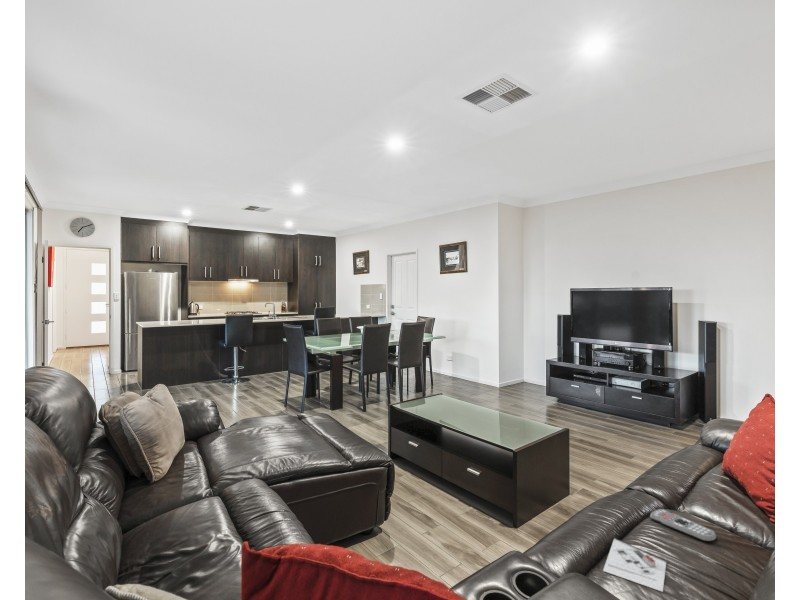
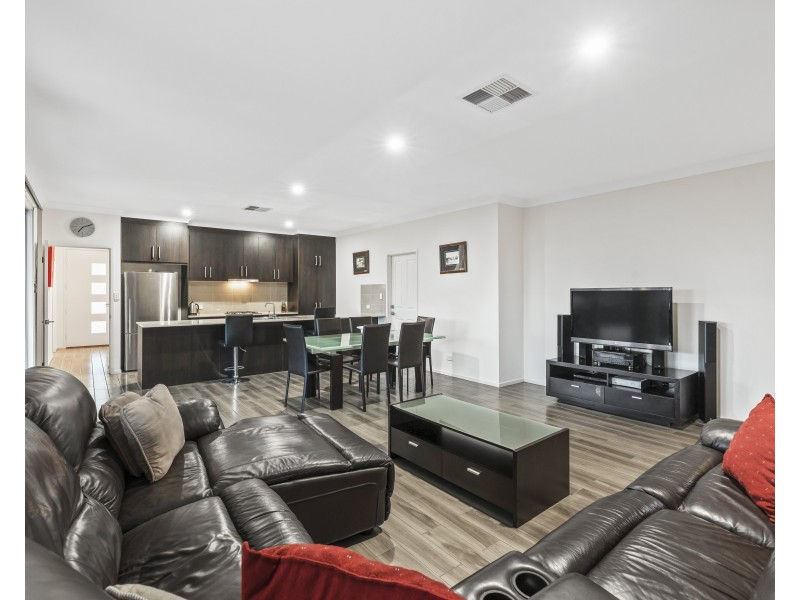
- remote control (682, 525)
- architectural model (636, 557)
